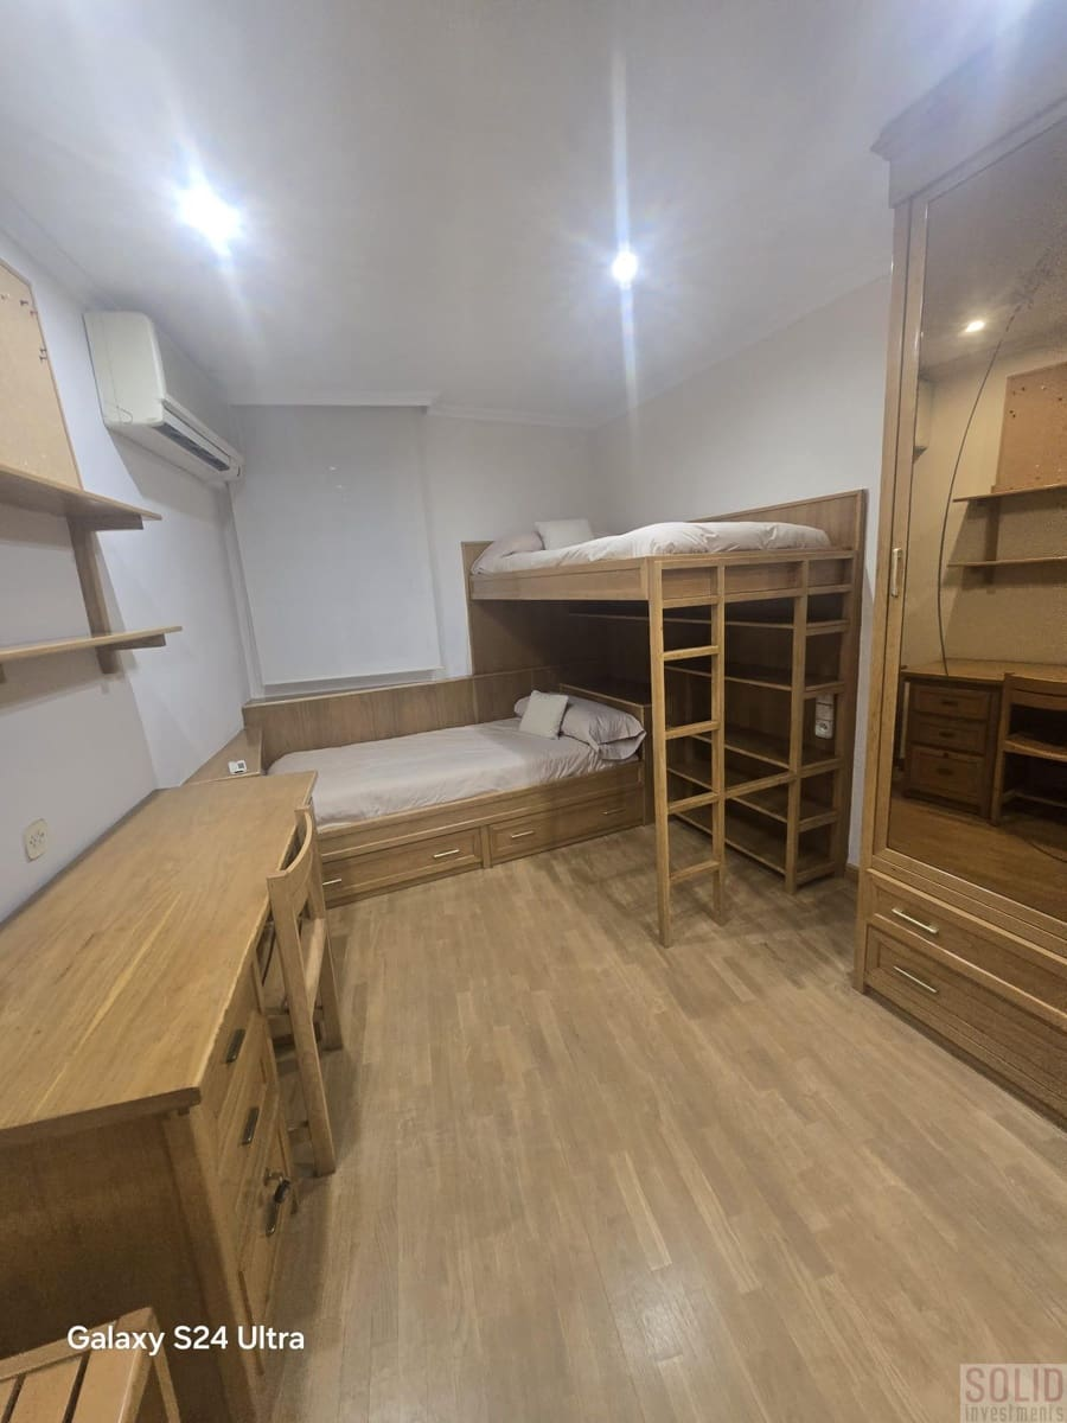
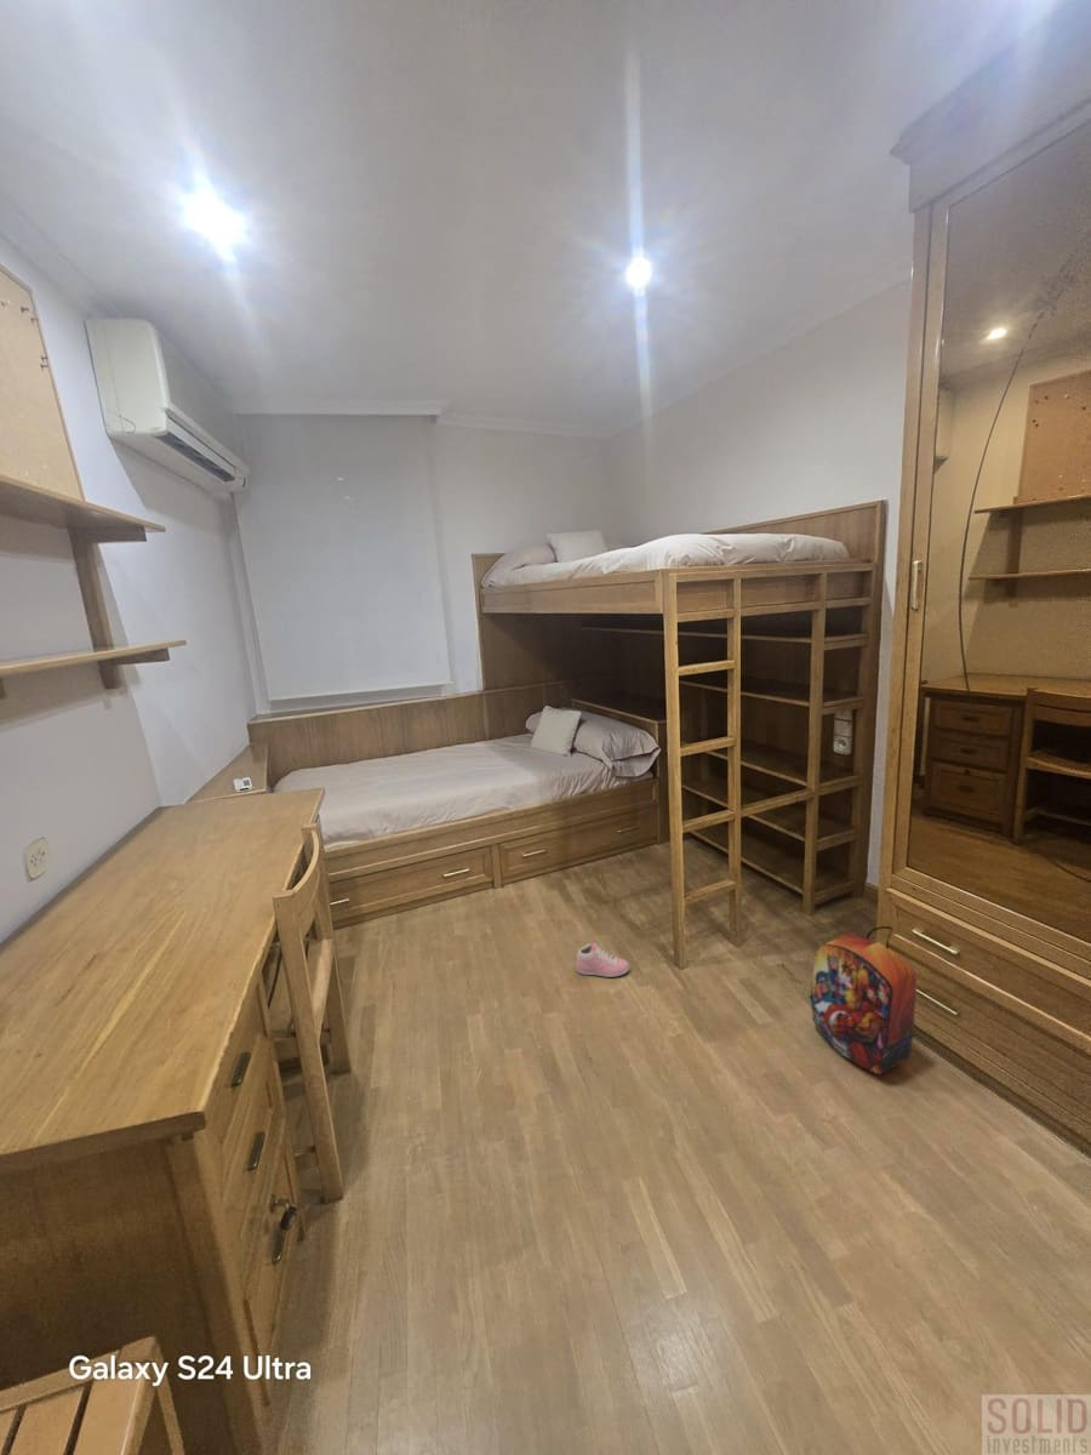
+ sneaker (602, 958)
+ backpack (863, 992)
